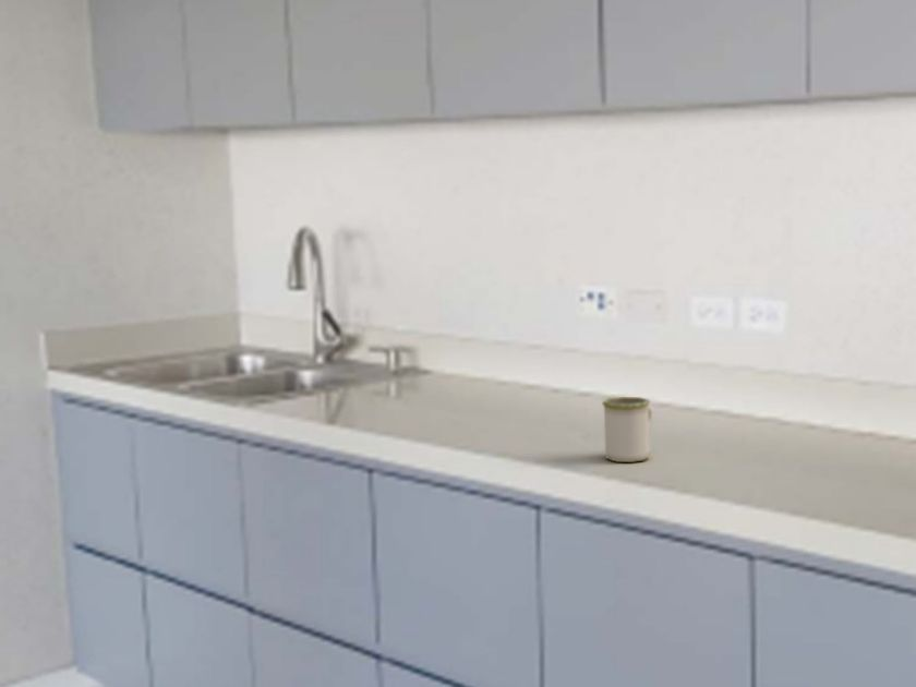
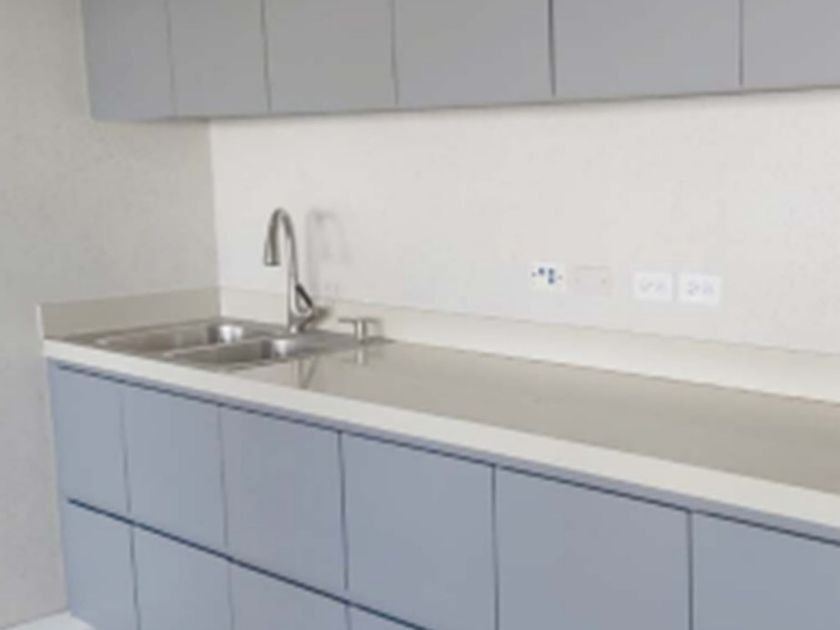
- mug (631, 427)
